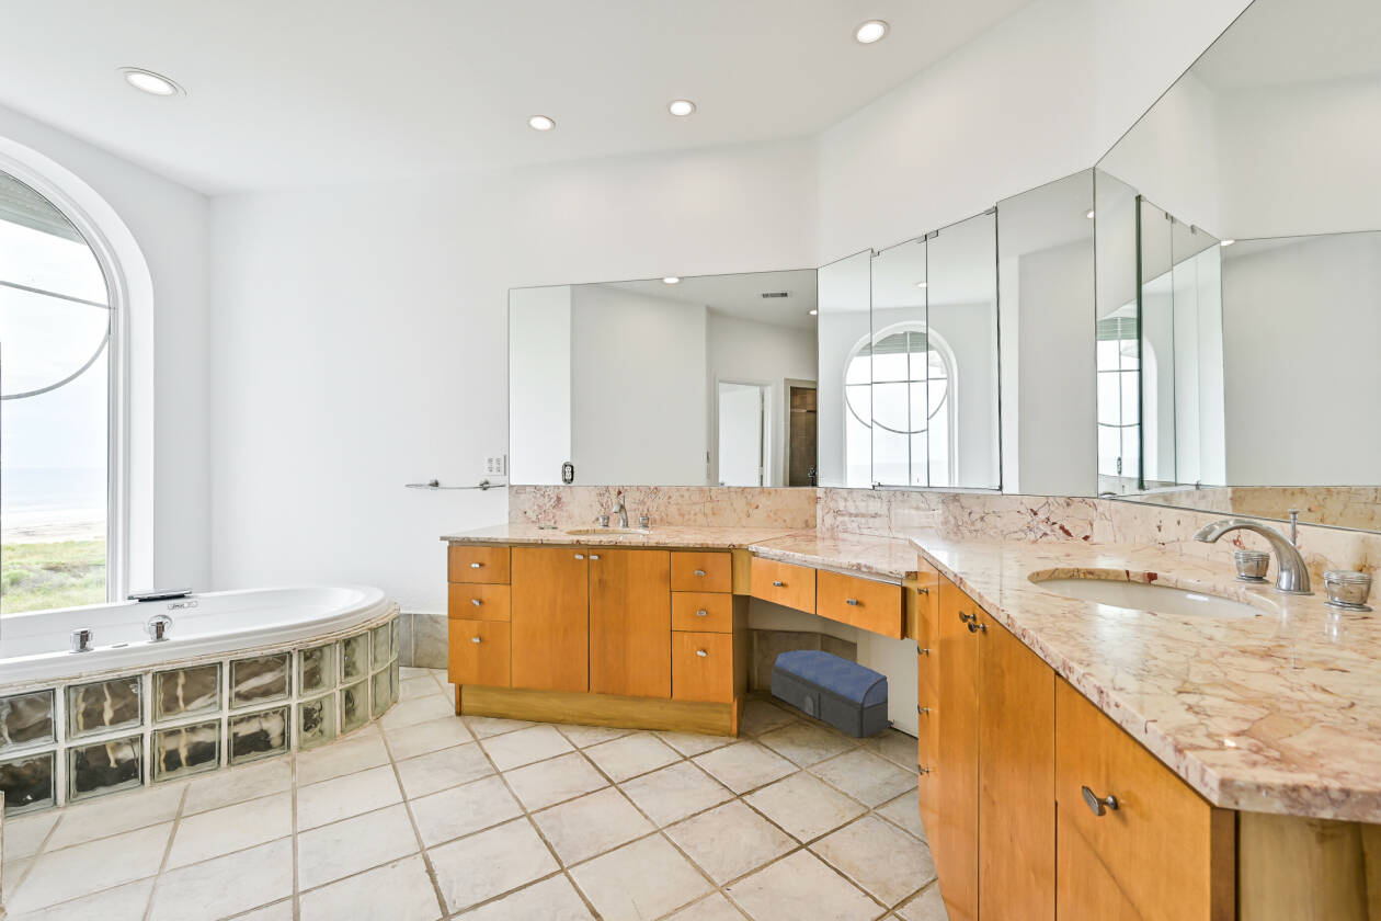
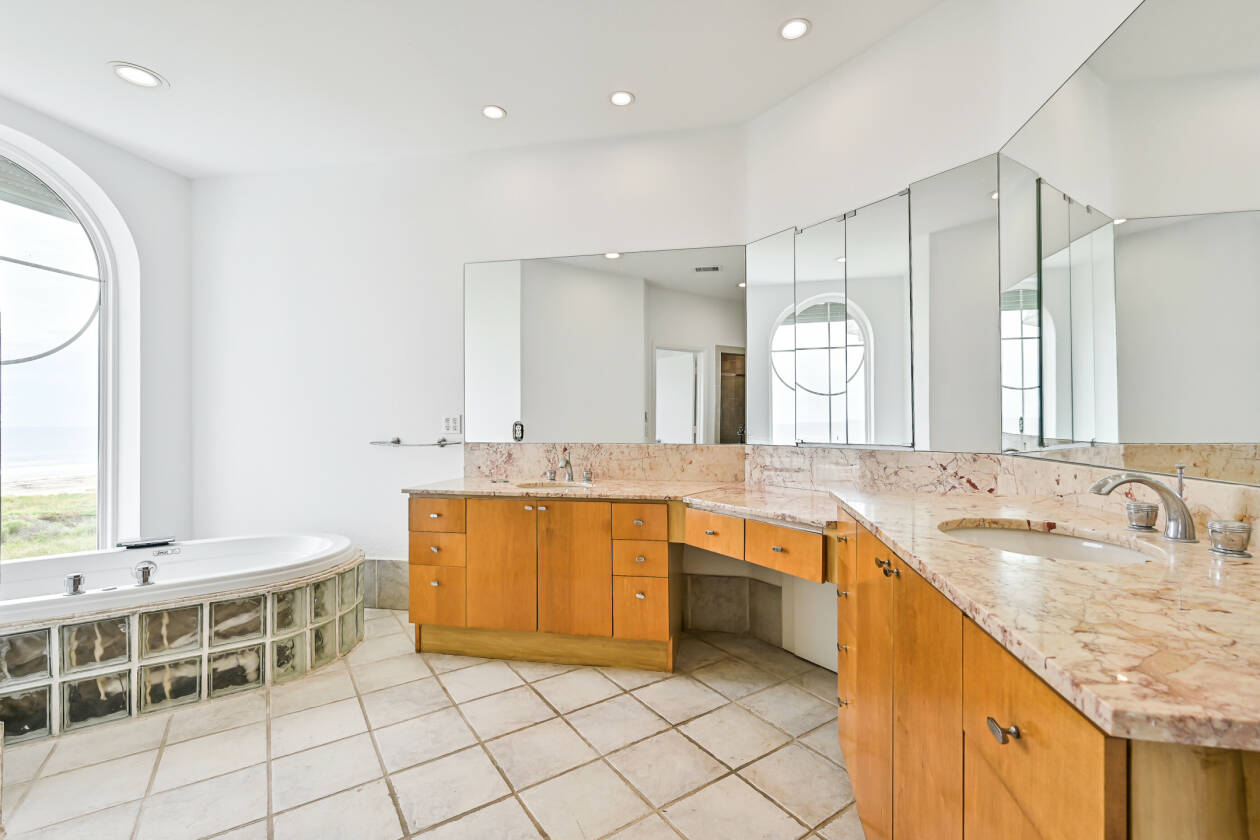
- architectural model (828, 684)
